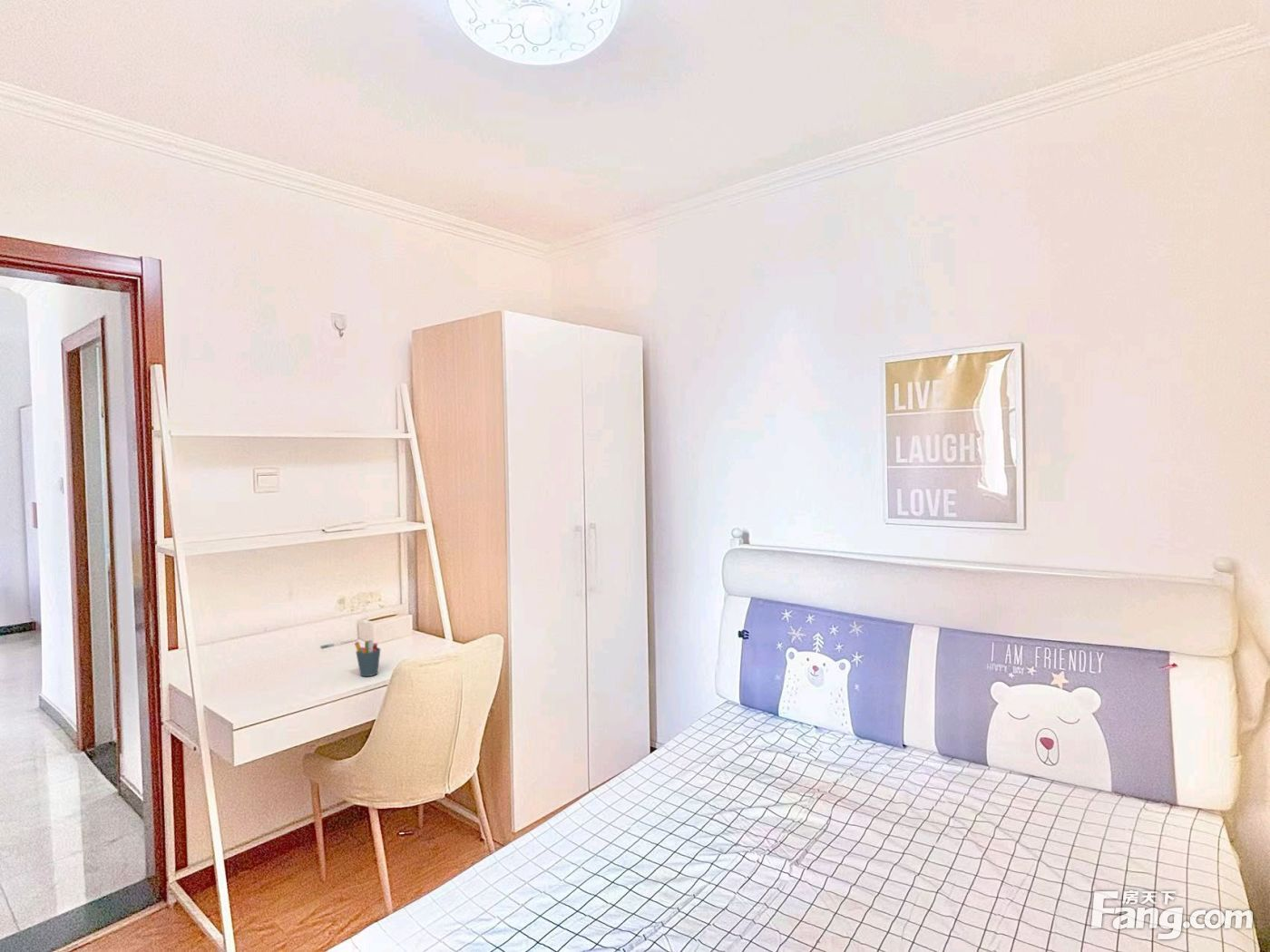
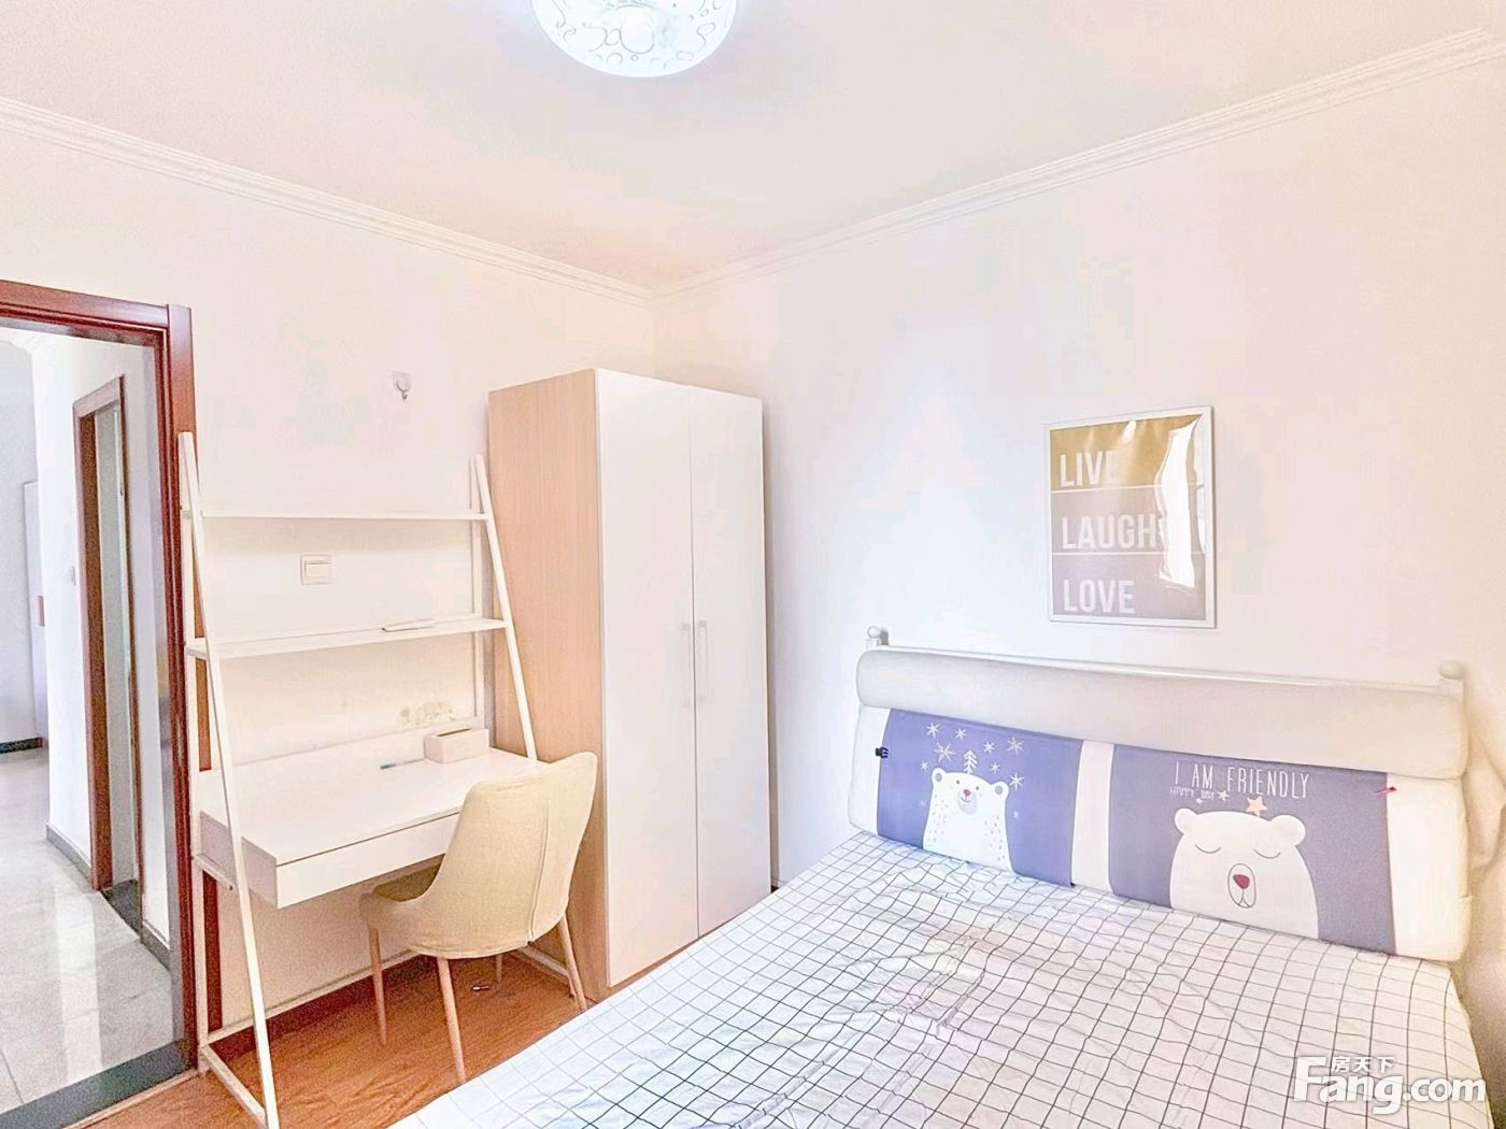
- pen holder (367, 656)
